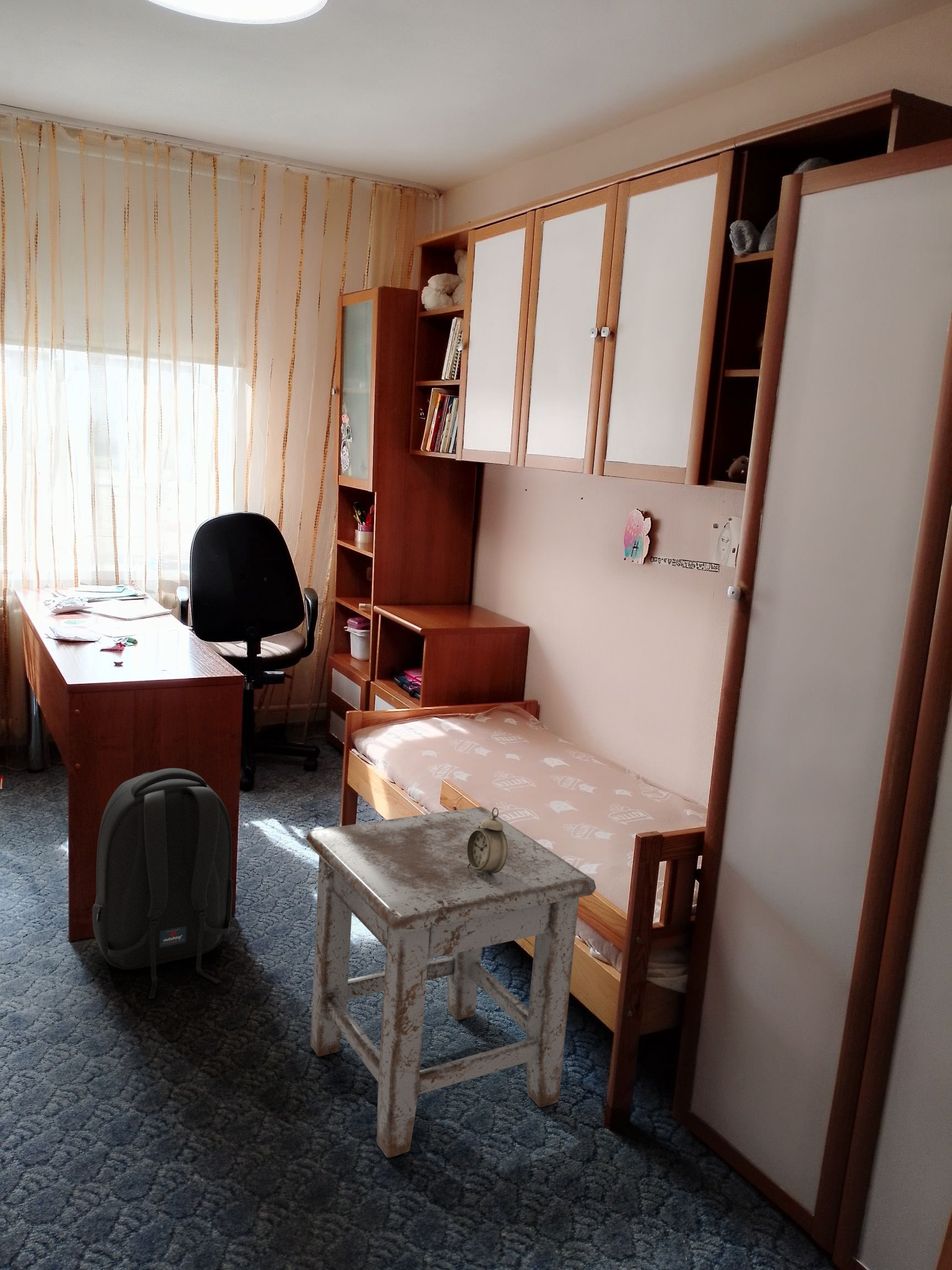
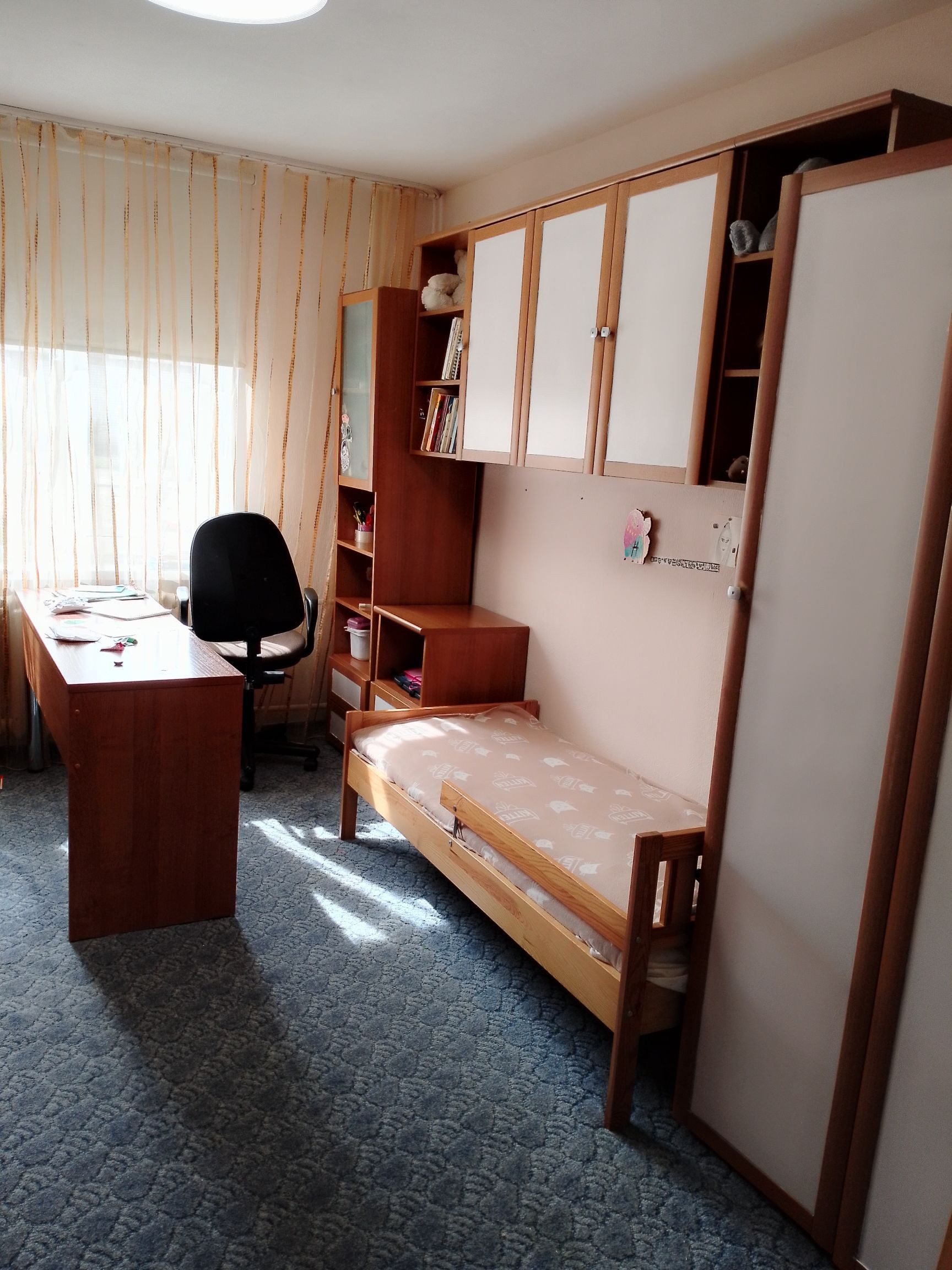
- alarm clock (488, 840)
- backpack (167, 866)
- stool (438, 966)
